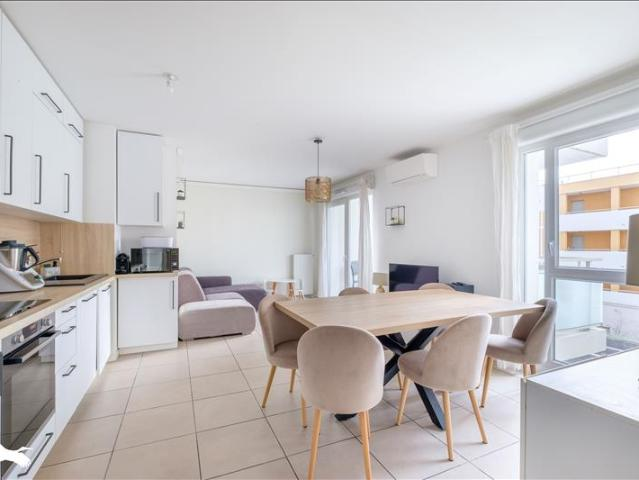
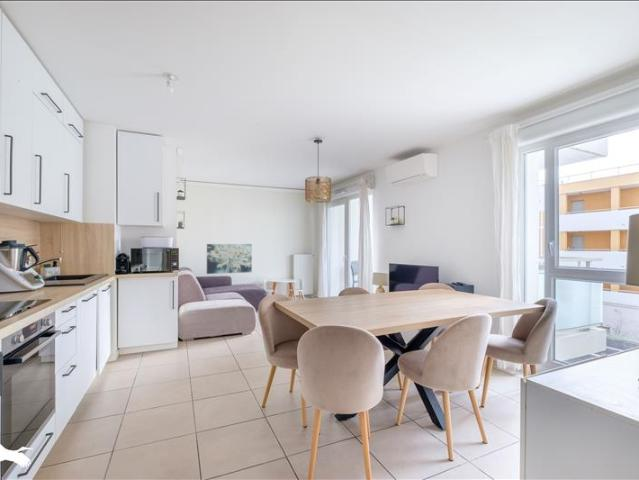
+ wall art (229, 258)
